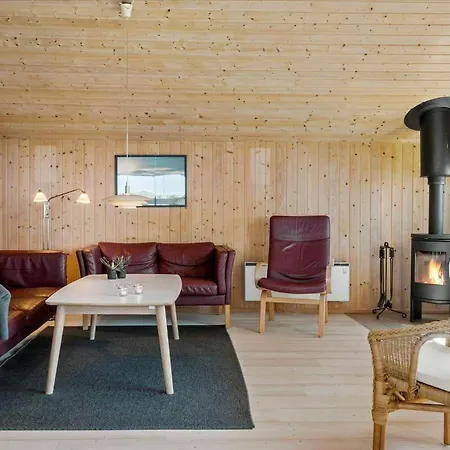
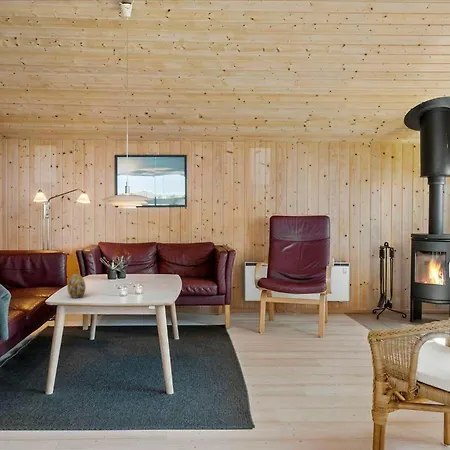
+ decorative egg (76, 285)
